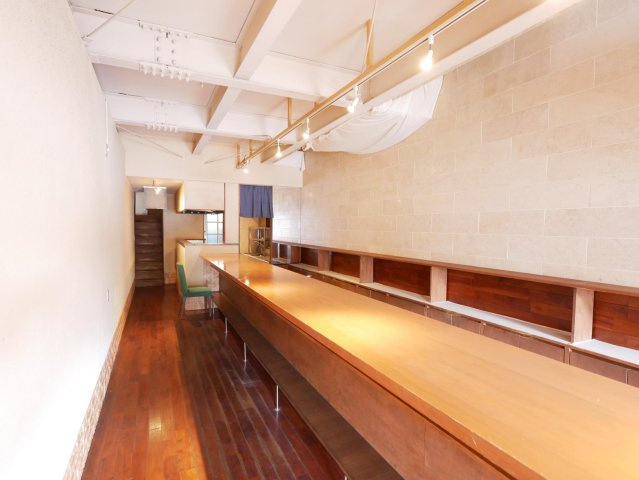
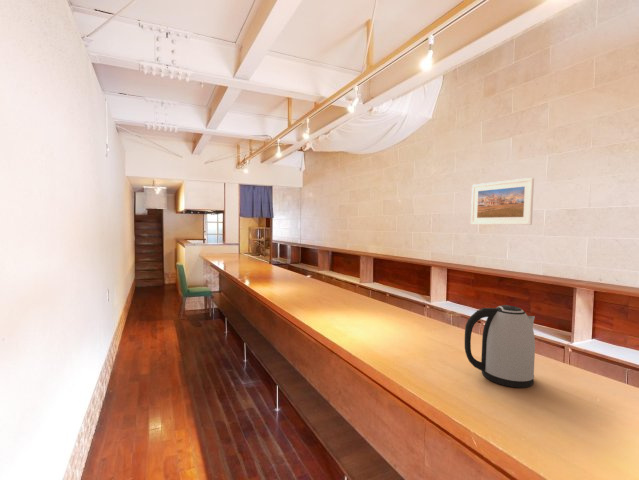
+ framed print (499, 203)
+ kettle (498, 341)
